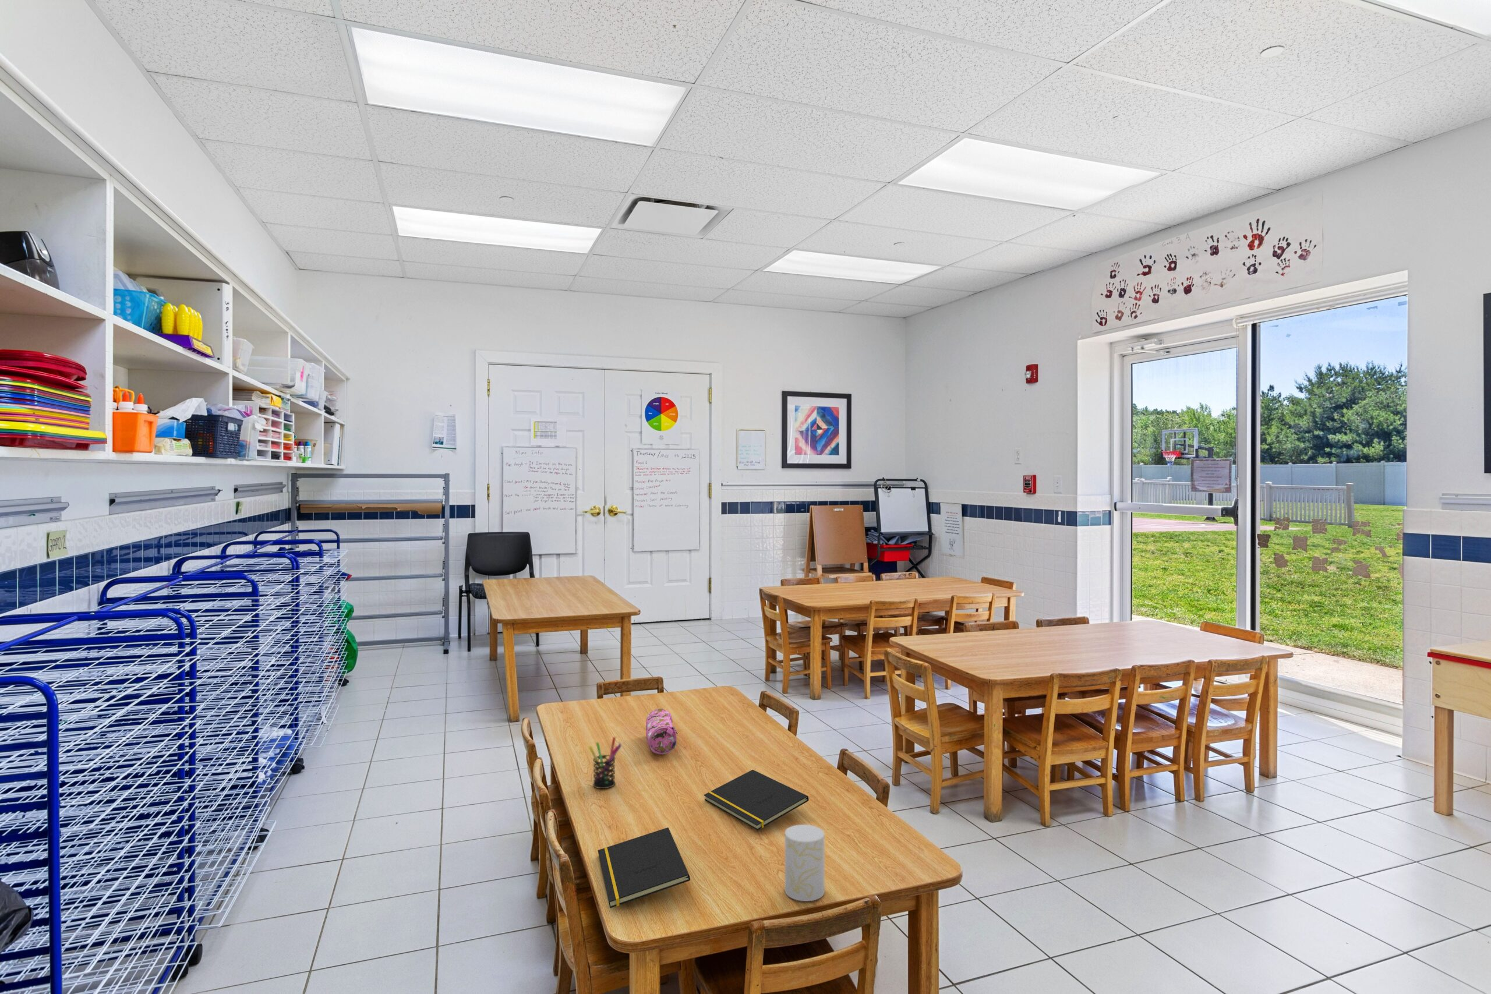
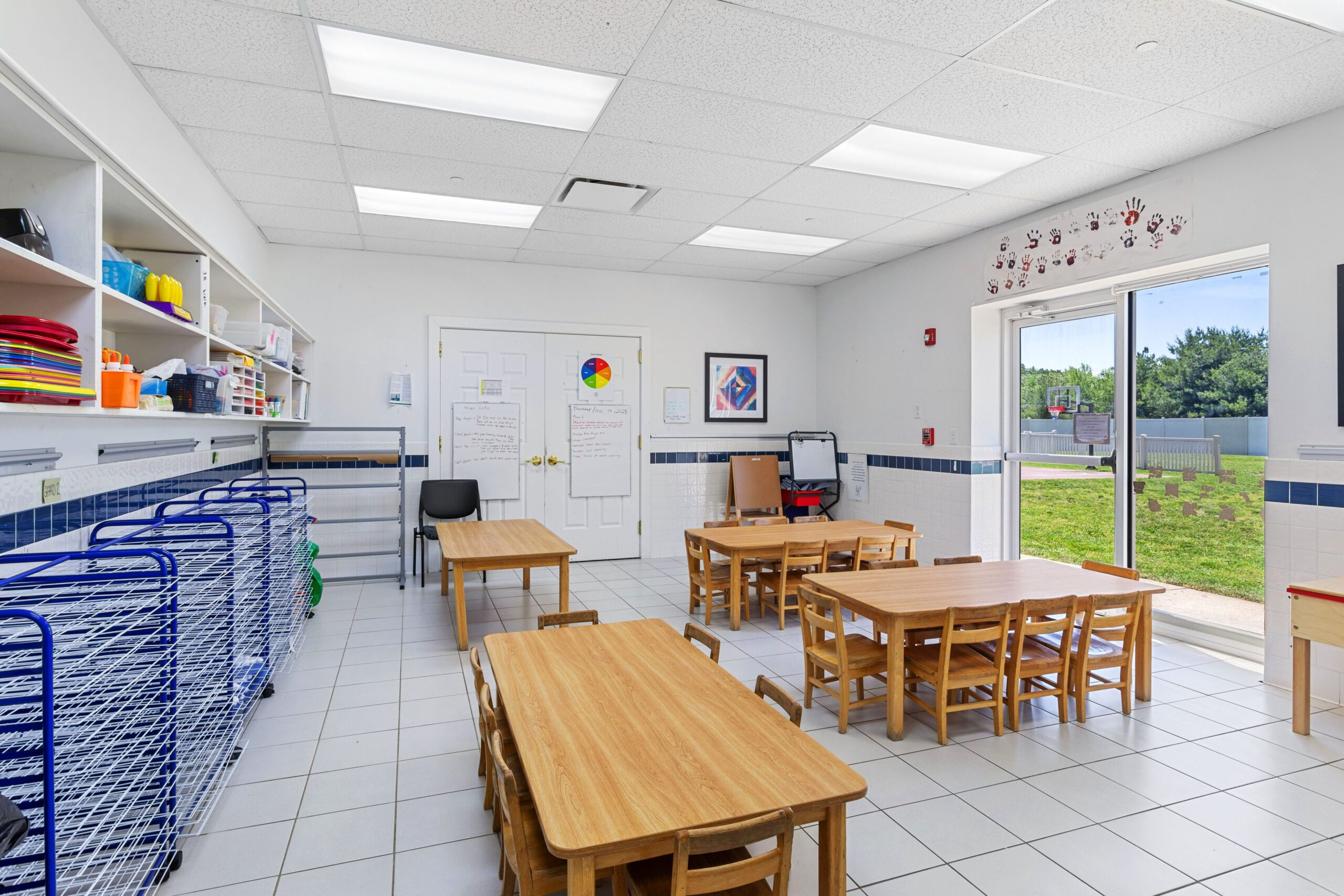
- notepad (754, 798)
- pen holder (605, 761)
- notepad (641, 864)
- cup (804, 862)
- pencil case (660, 730)
